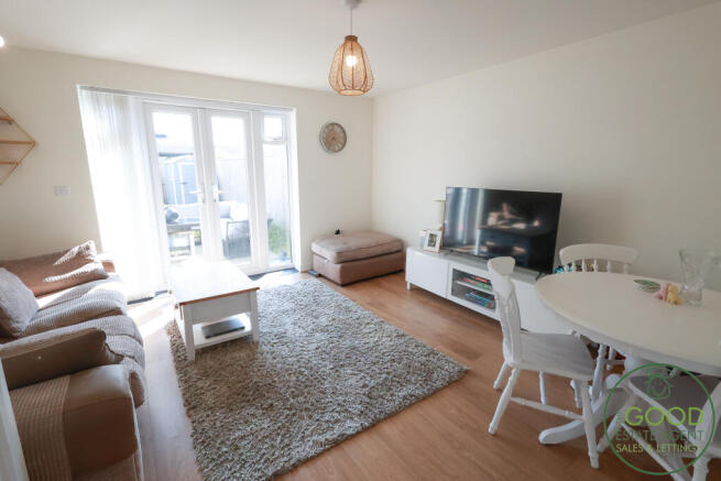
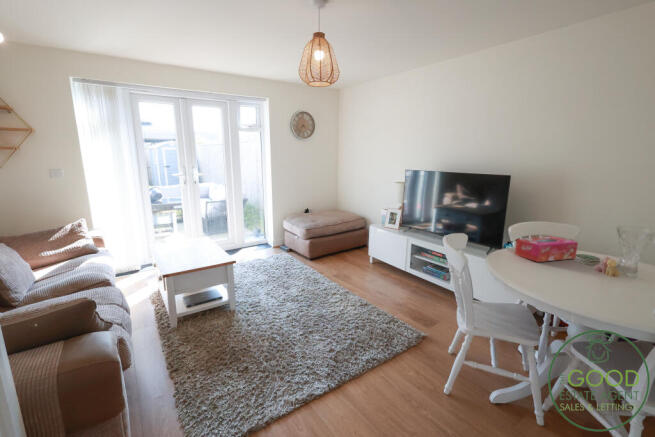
+ tissue box (545, 248)
